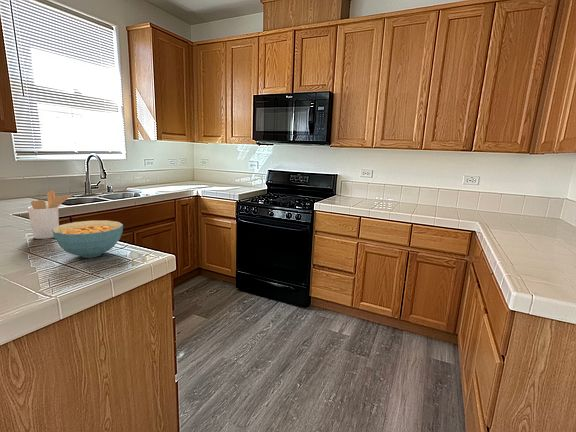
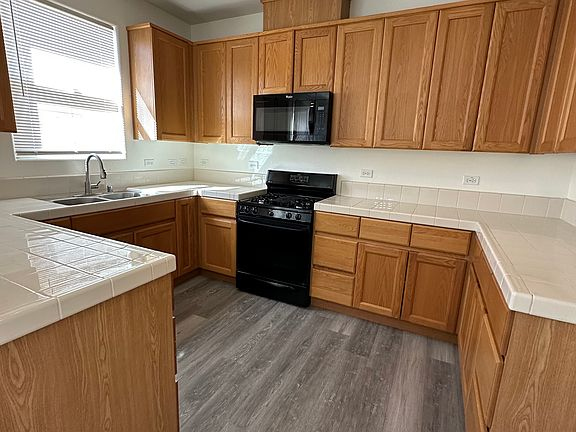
- cereal bowl (90, 240)
- utensil holder (51, 214)
